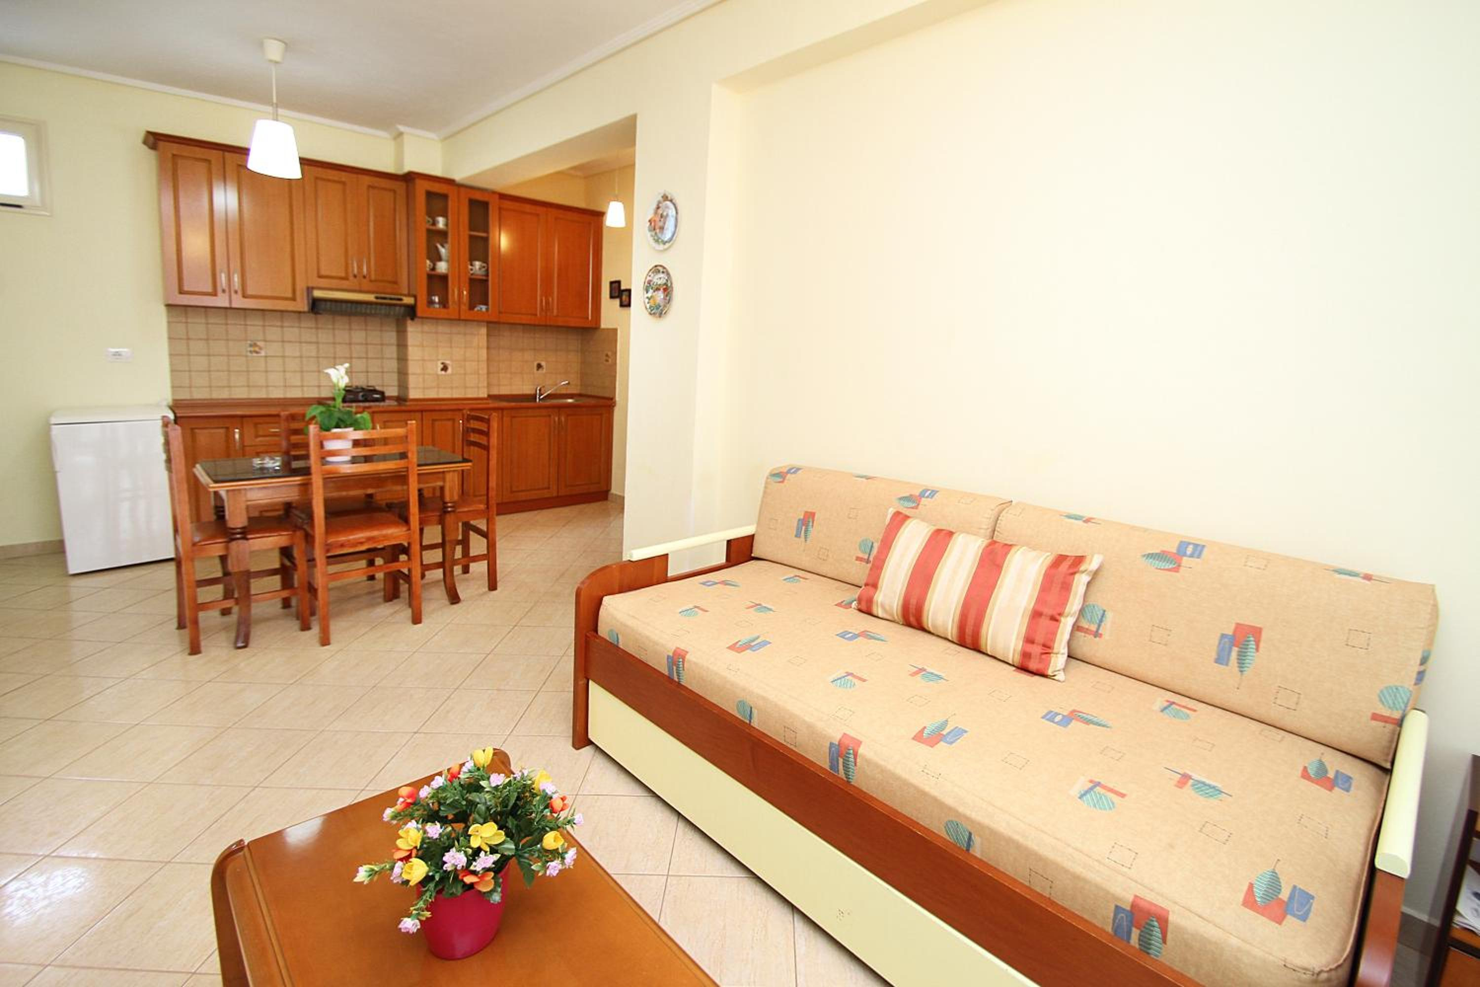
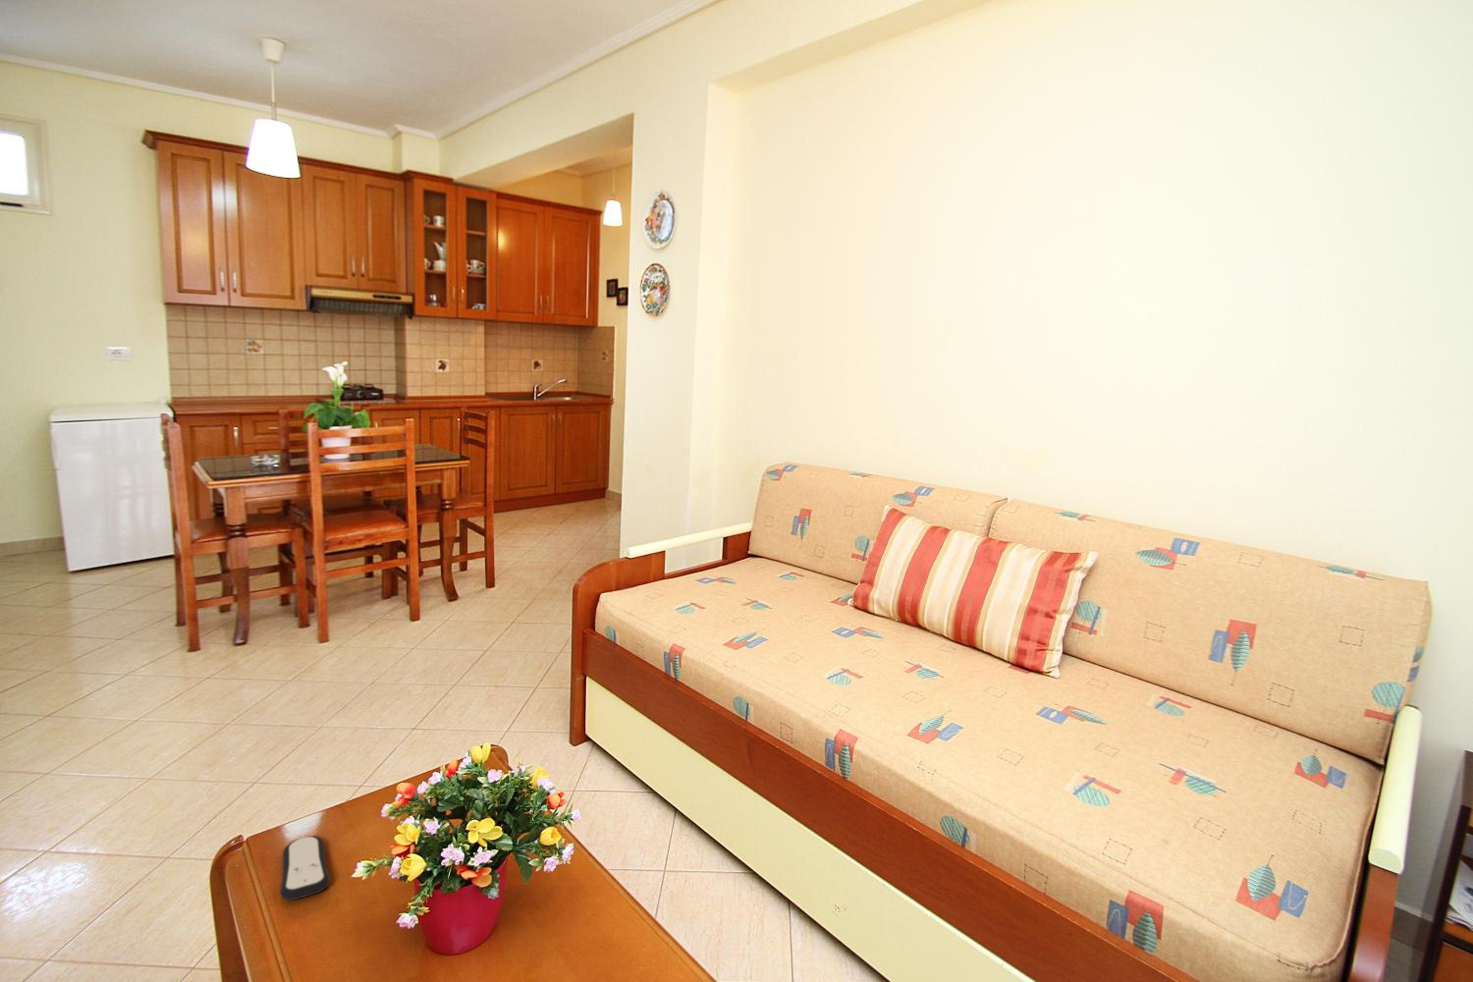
+ remote control (305, 865)
